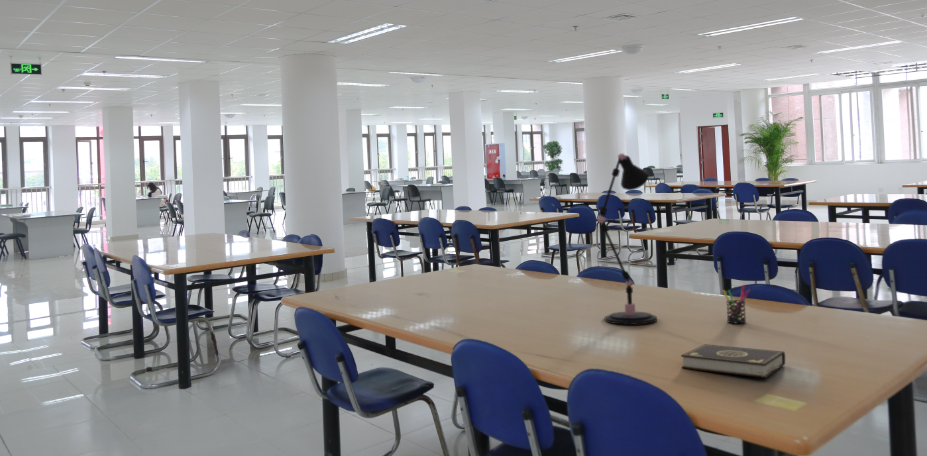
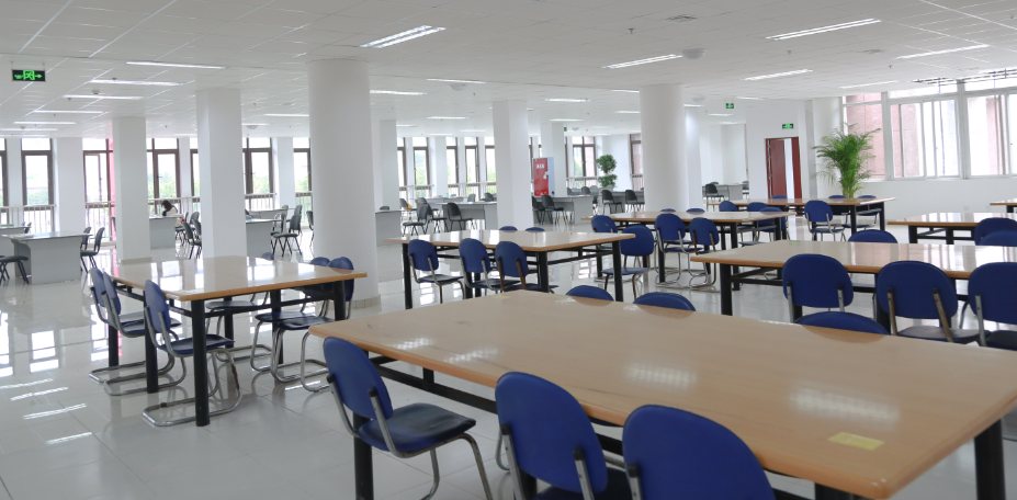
- pen holder (735, 303)
- book (733, 359)
- desk lamp (611, 241)
